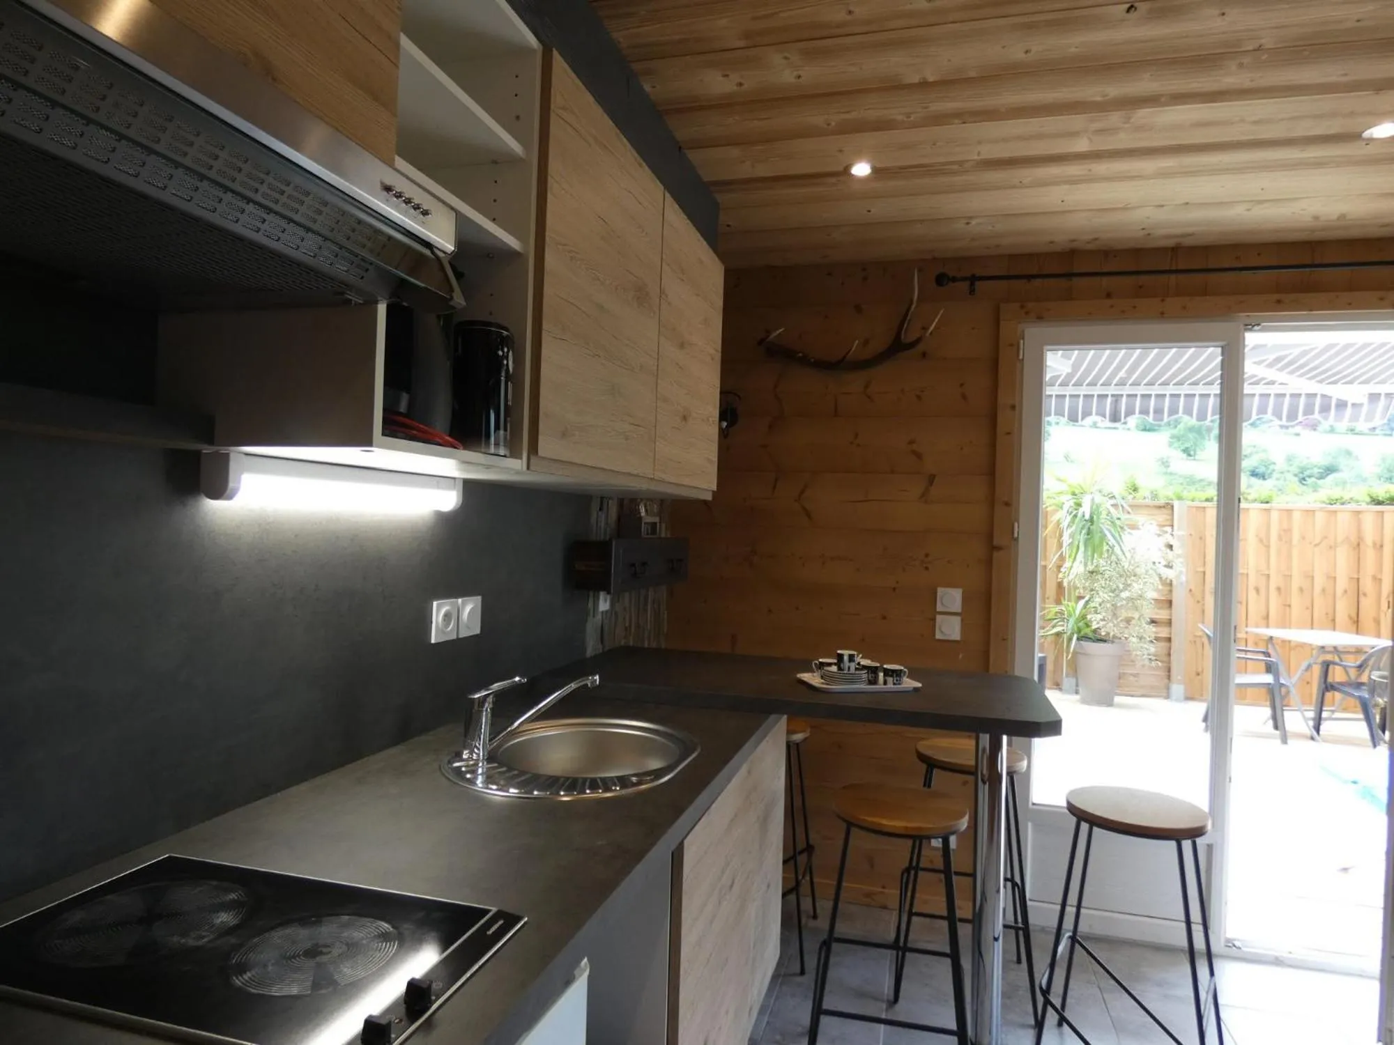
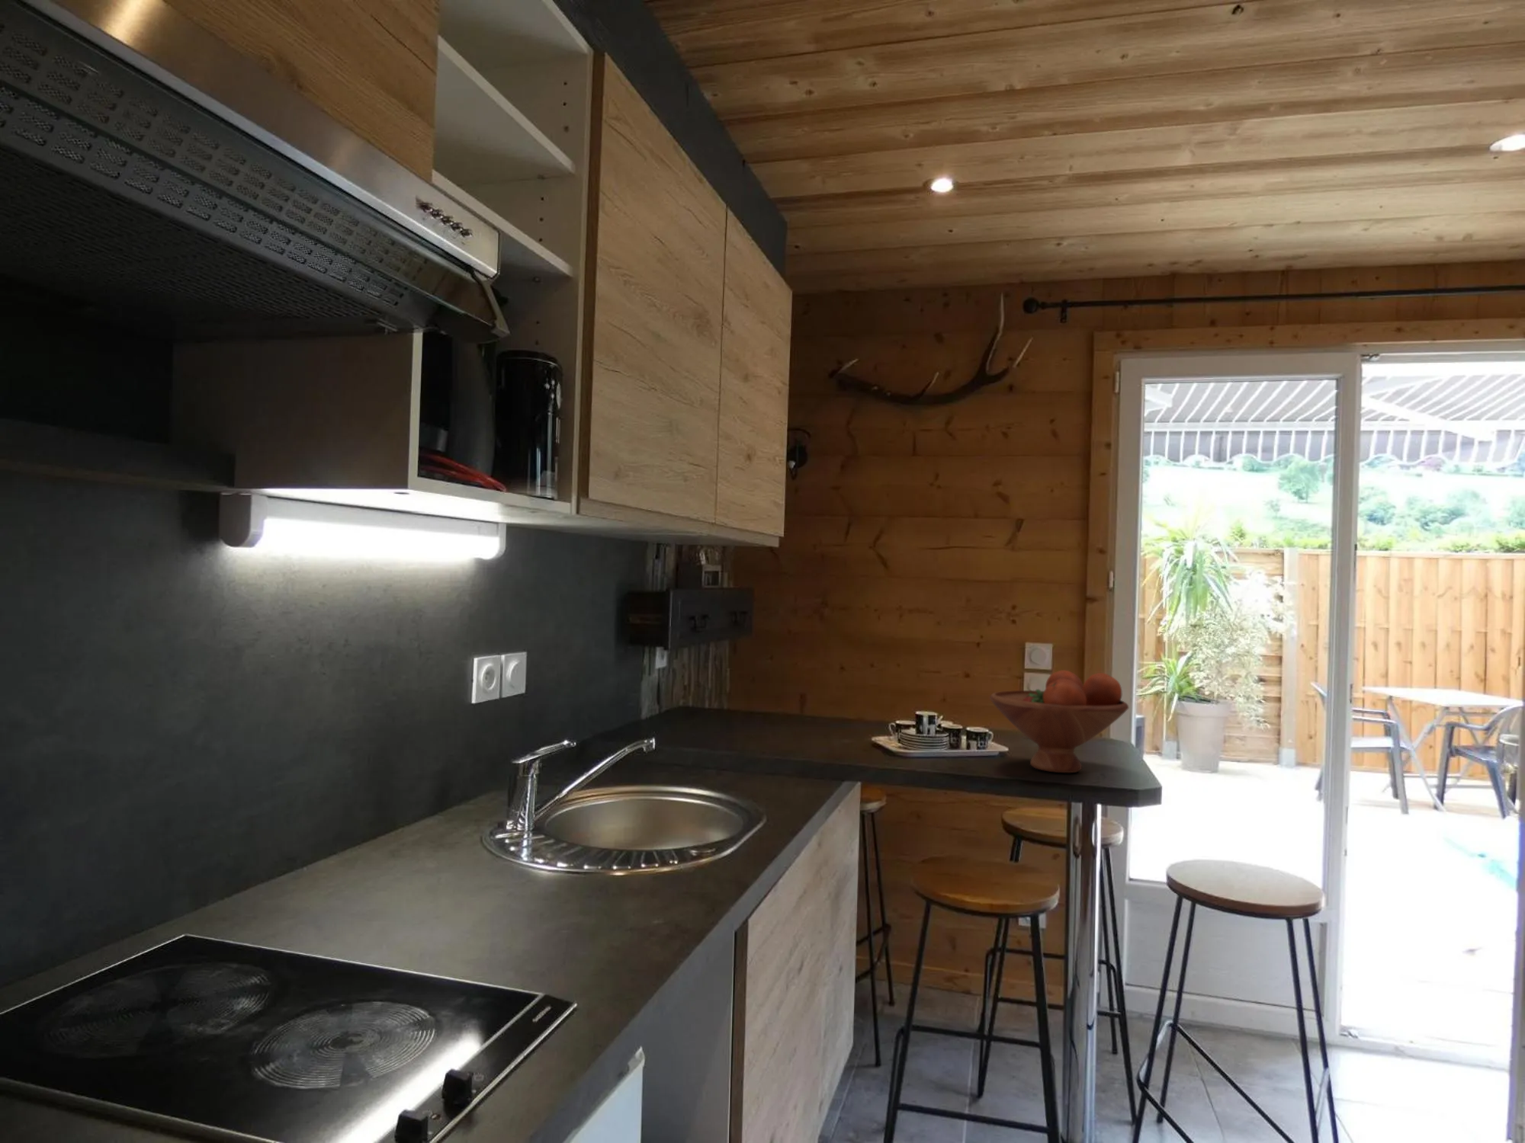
+ fruit bowl (1057, 720)
